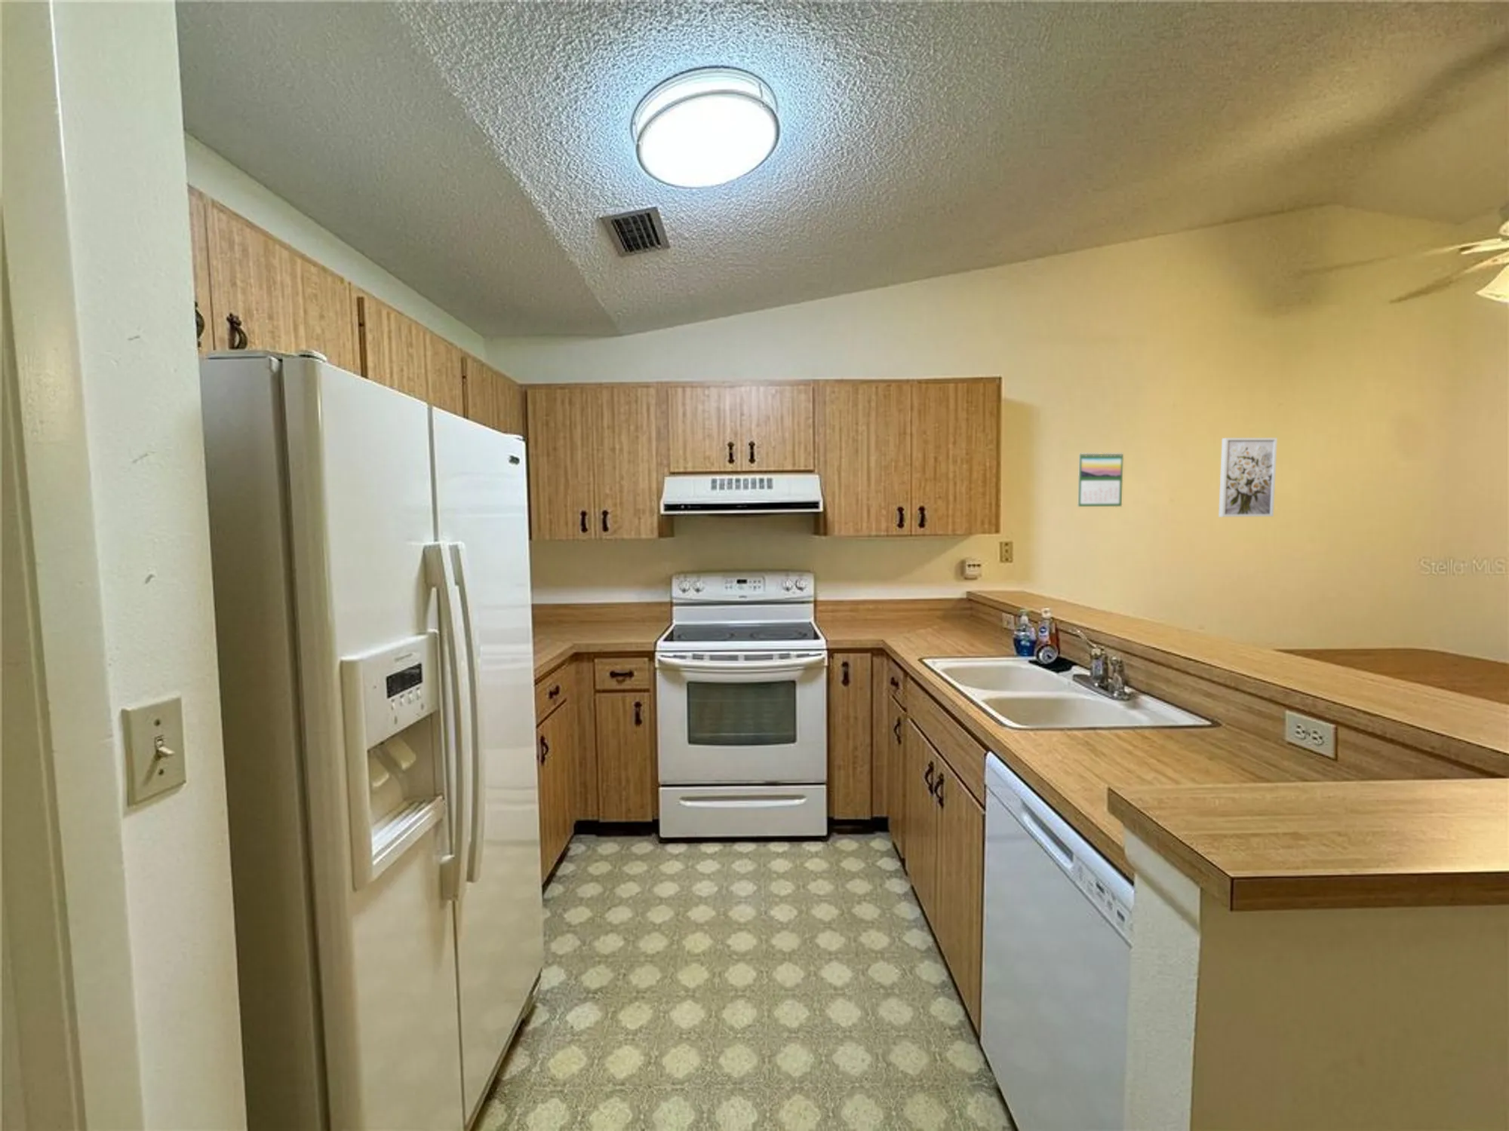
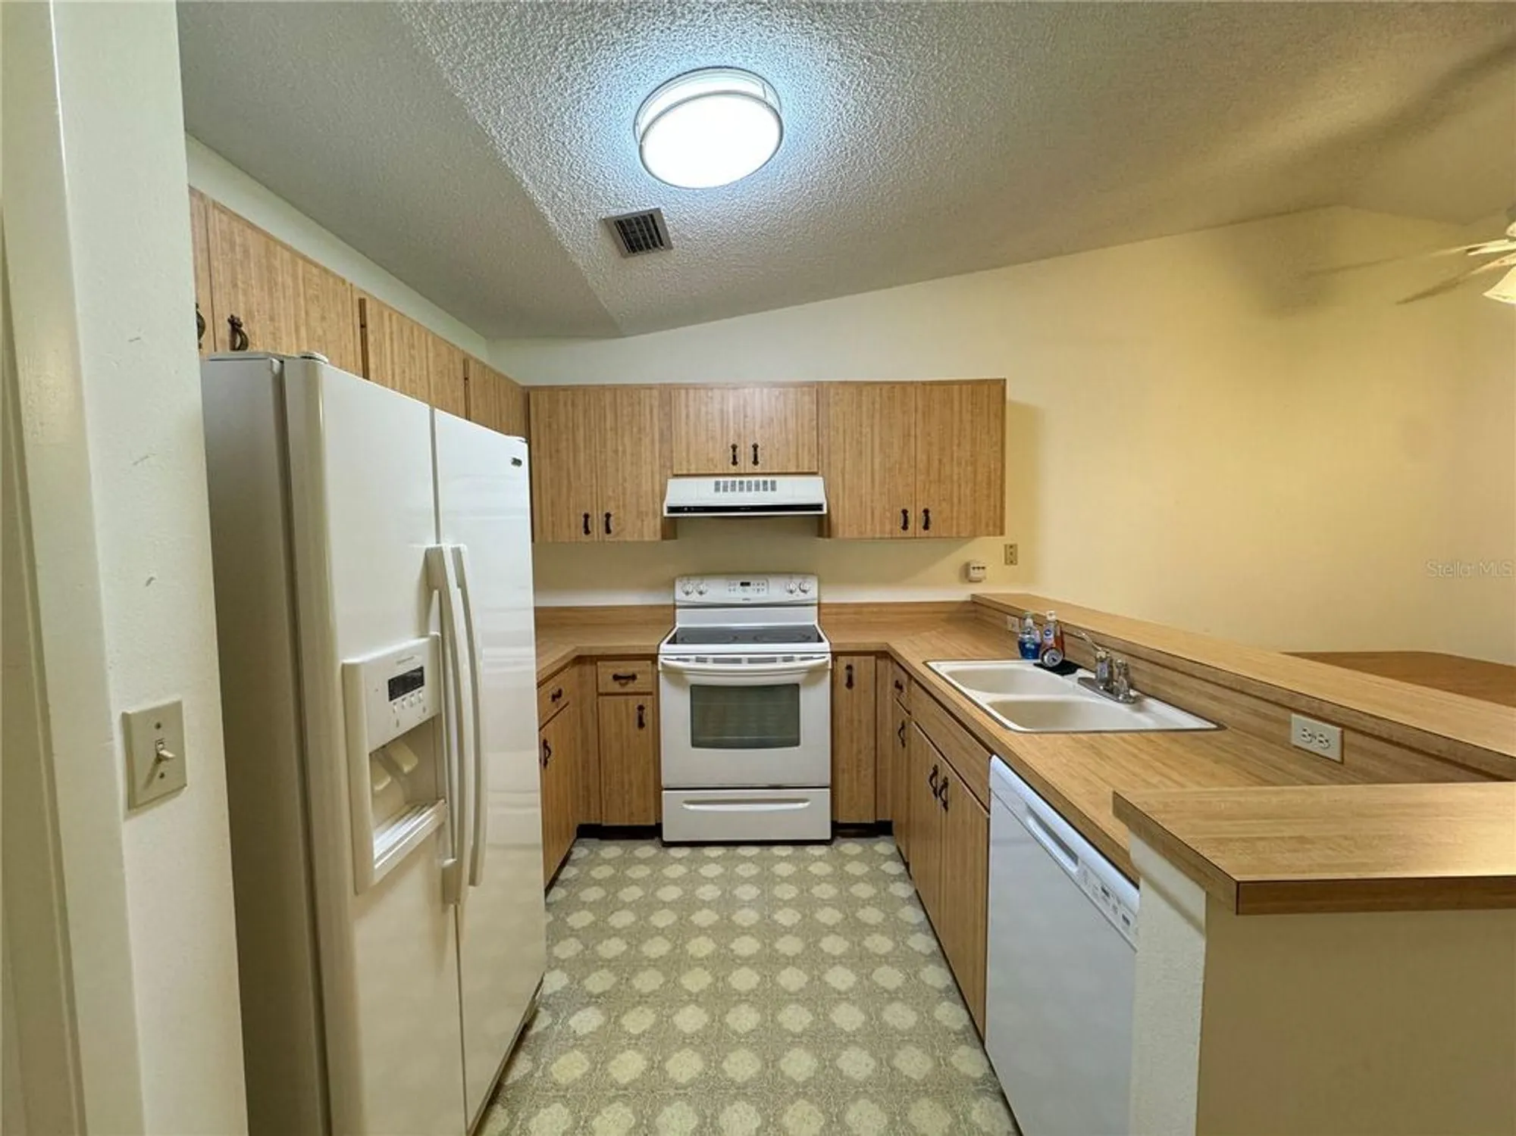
- wall art (1248, 478)
- calendar (1100, 479)
